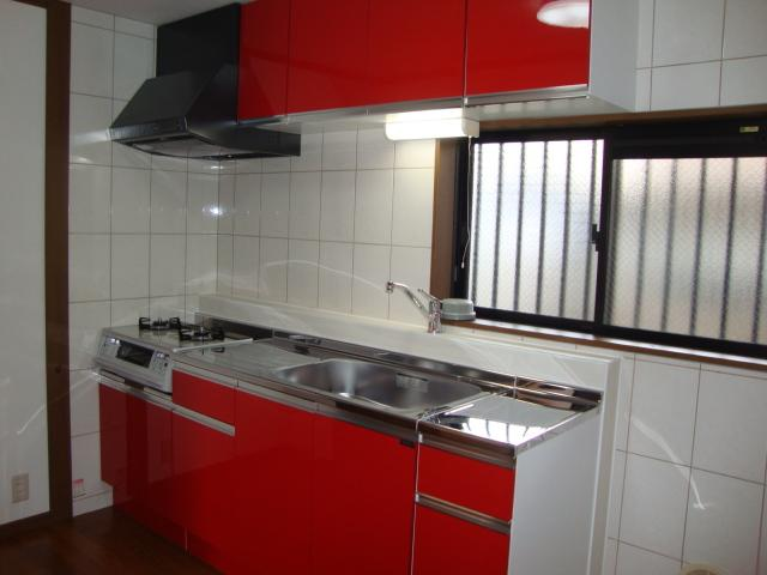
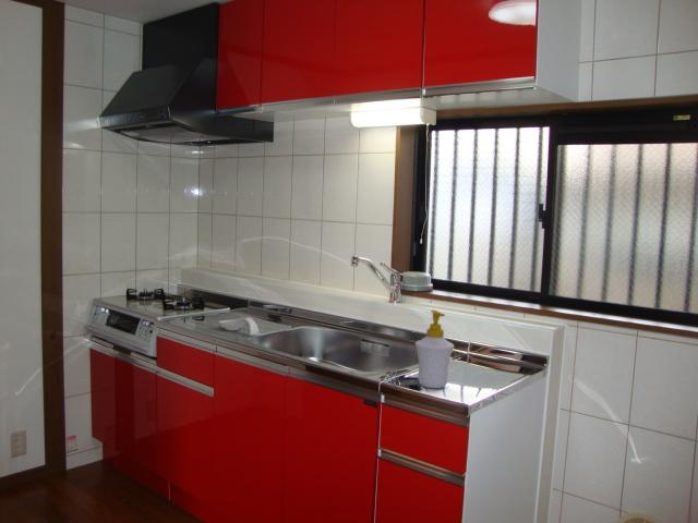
+ soap bottle (434, 348)
+ spoon rest (239, 324)
